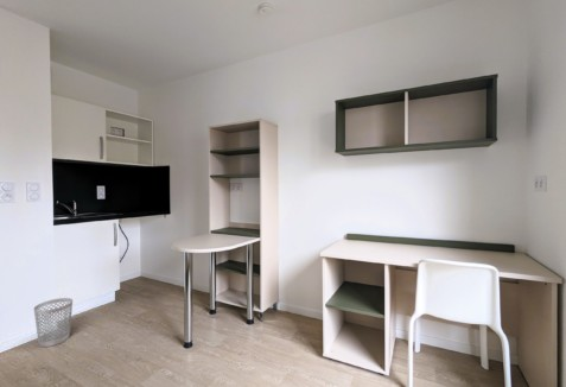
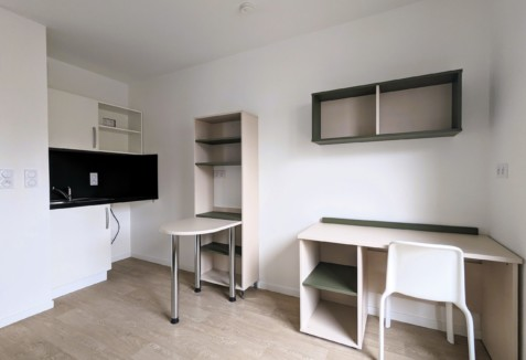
- wastebasket (53, 322)
